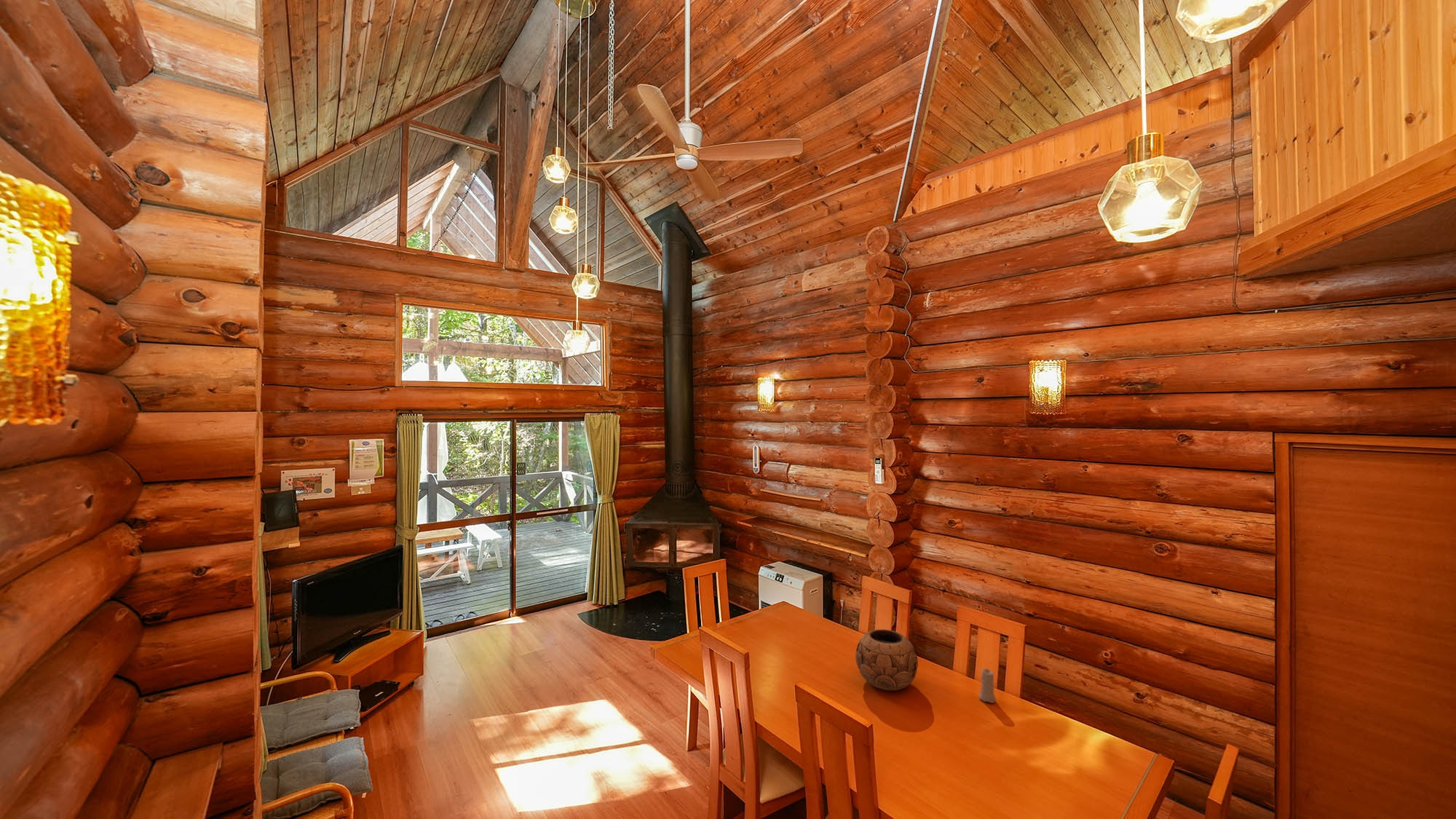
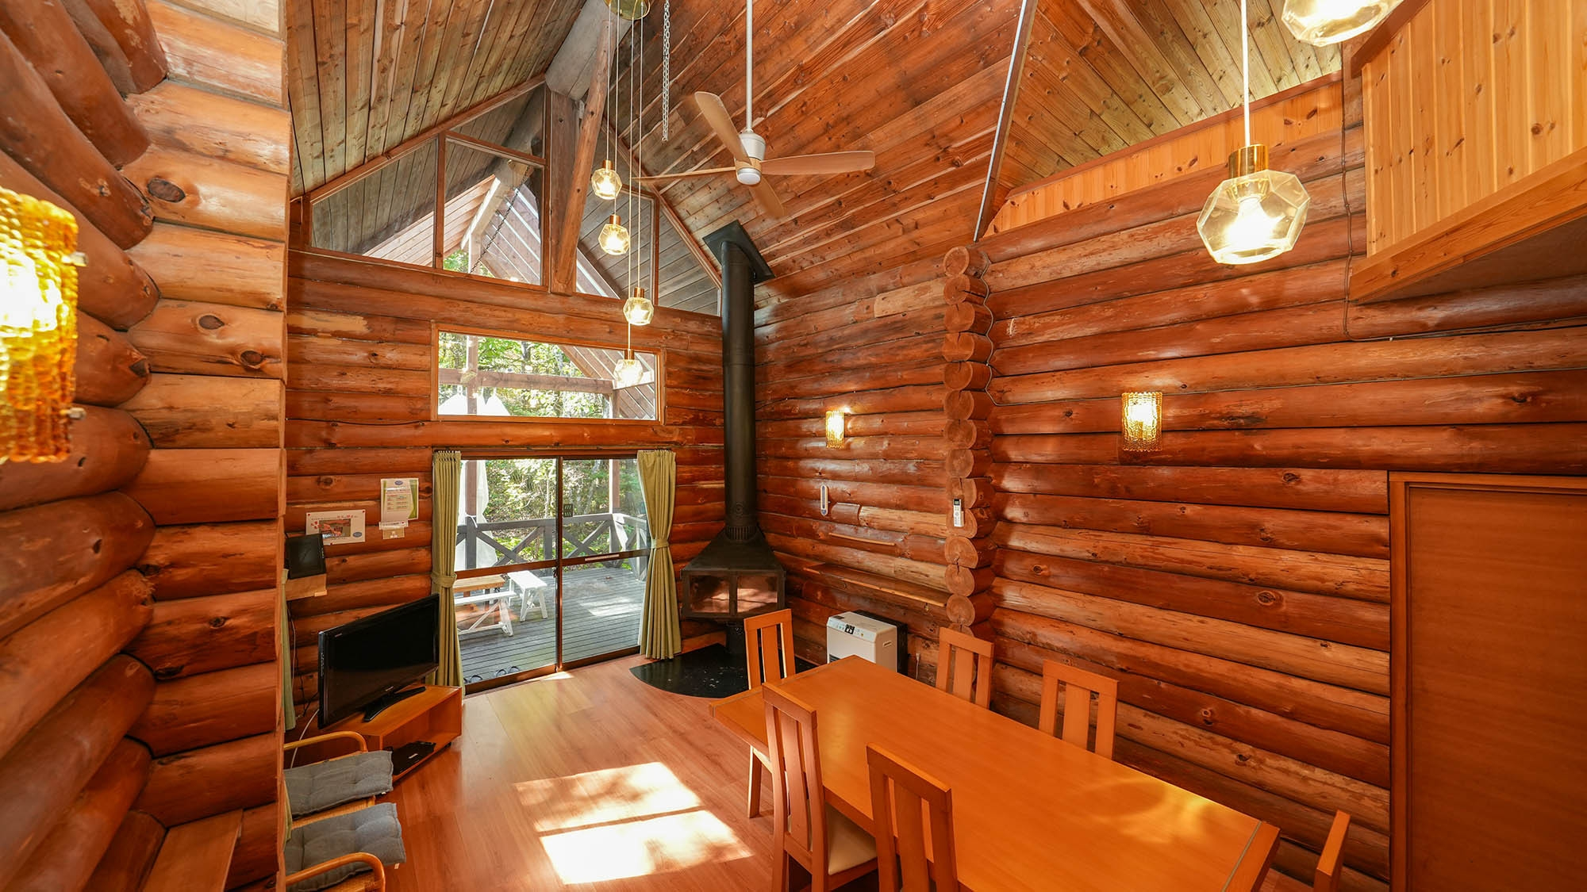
- candle (987, 684)
- decorative bowl (886, 659)
